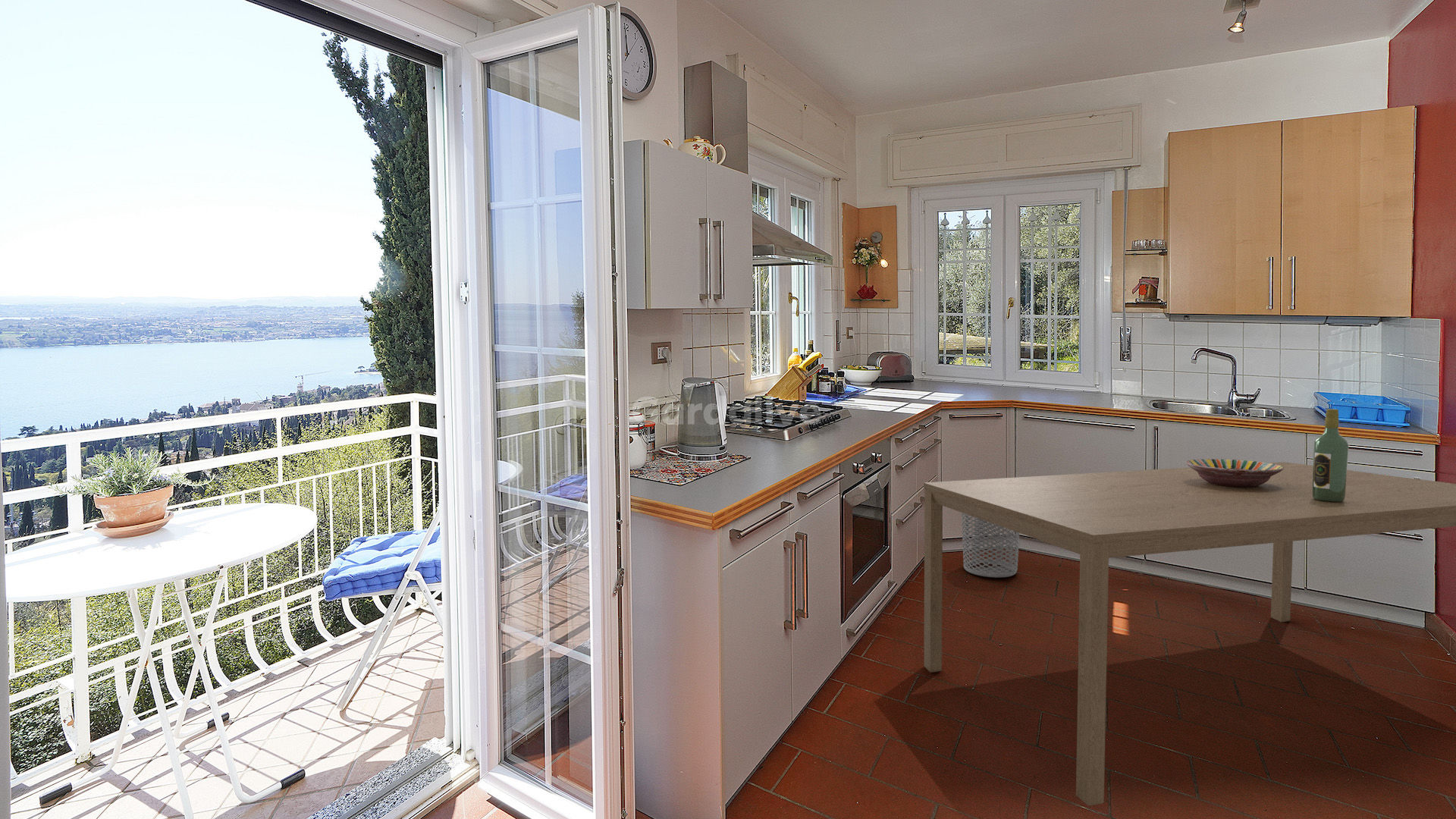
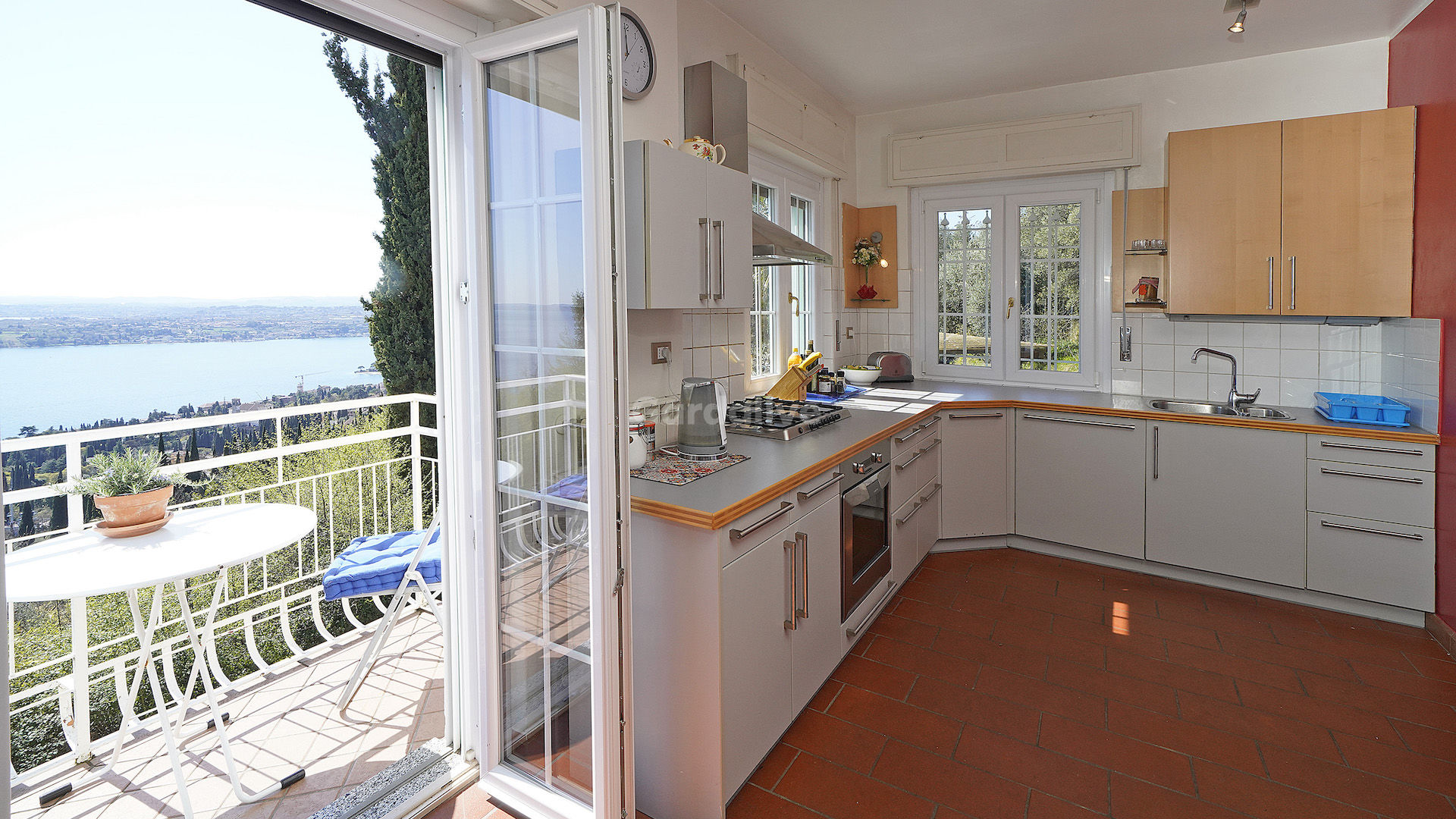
- dining table (1210, 548)
- wine bottle (1330, 454)
- waste bin (990, 538)
- serving bowl (1233, 473)
